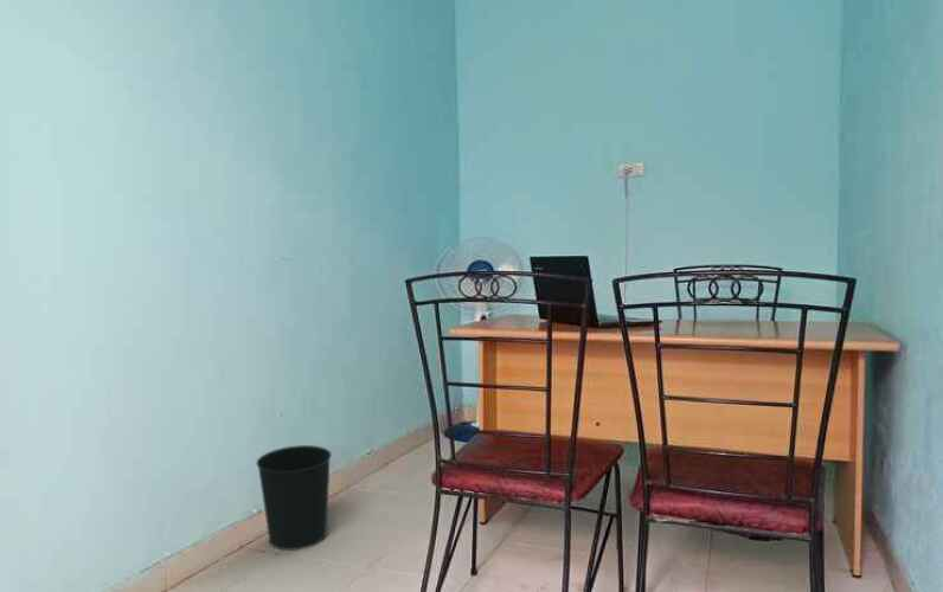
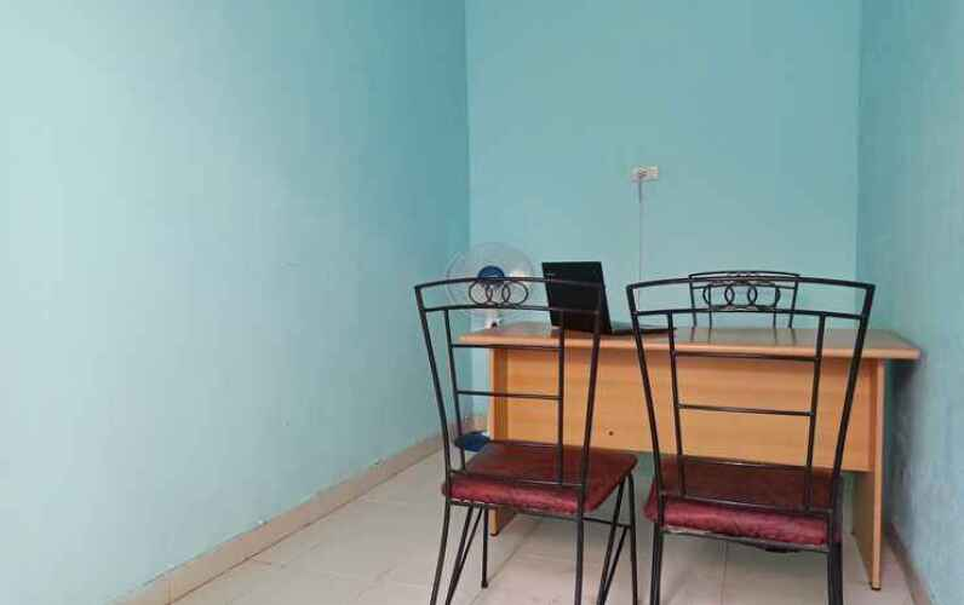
- wastebasket (296, 497)
